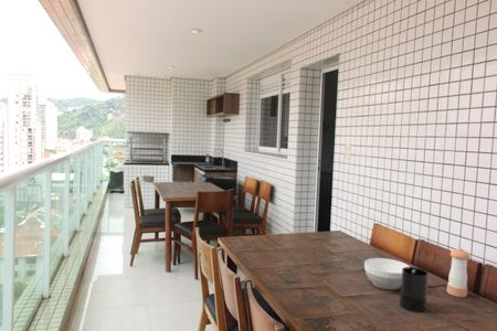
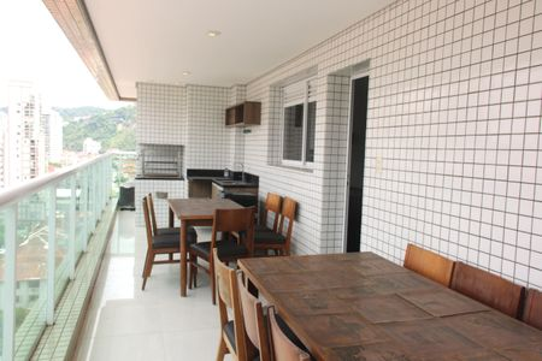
- pepper shaker (458, 270)
- bowl (387, 275)
- candle (413, 287)
